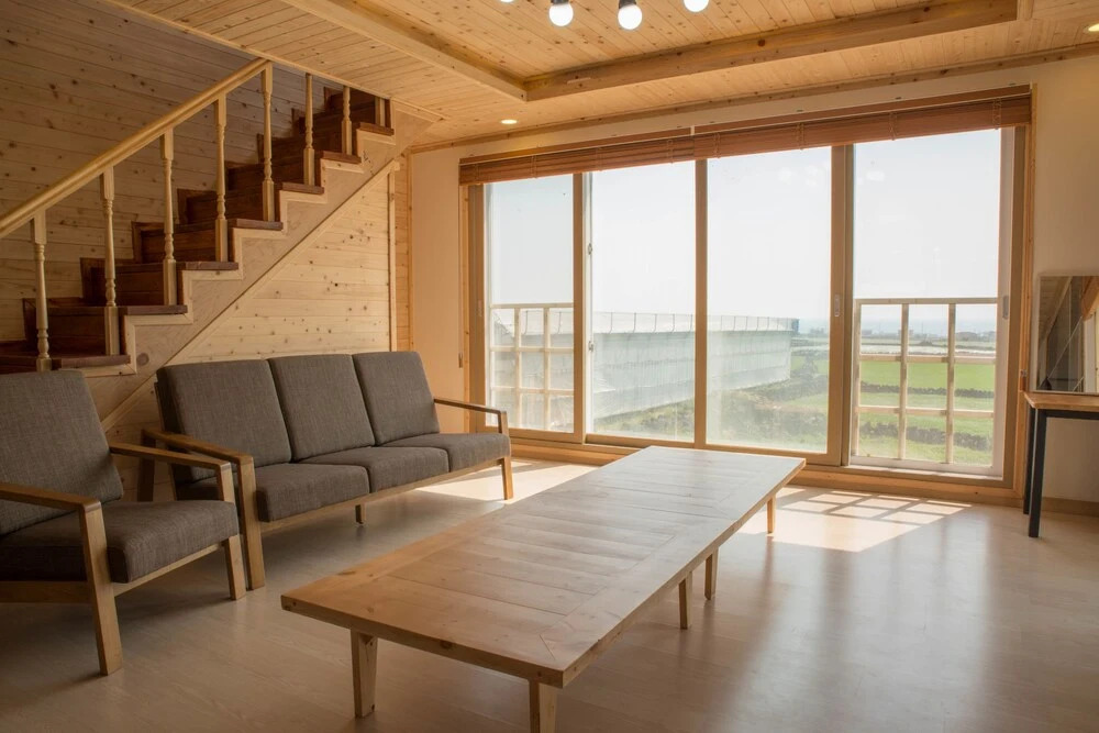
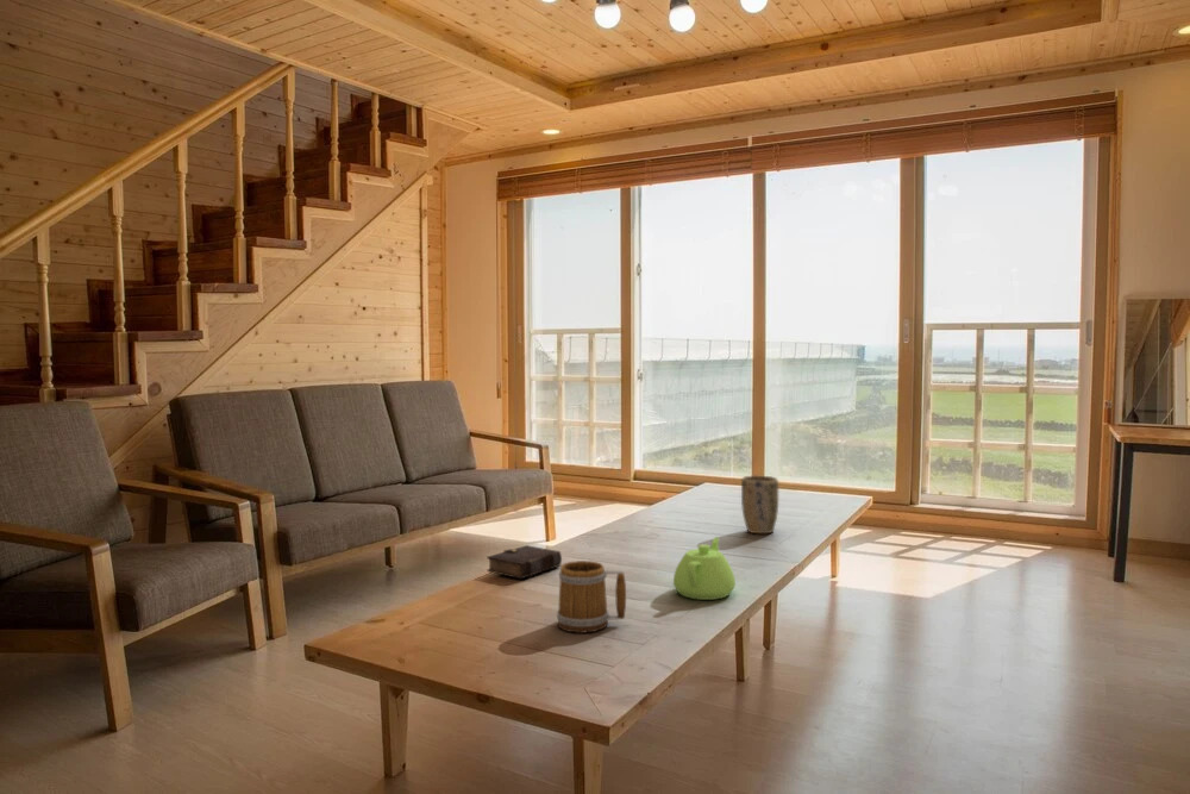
+ mug (587, 595)
+ book (531, 558)
+ teapot (704, 568)
+ plant pot (759, 504)
